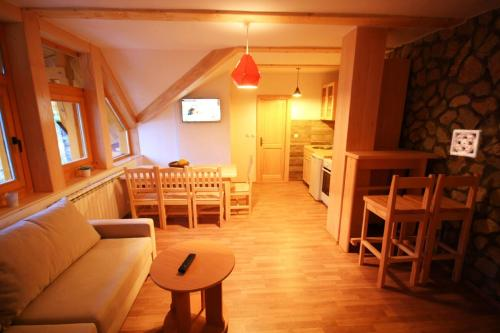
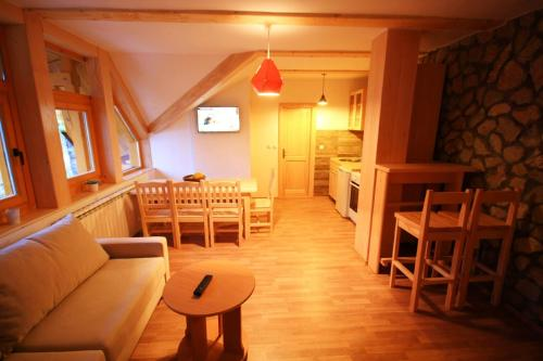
- wall ornament (465, 143)
